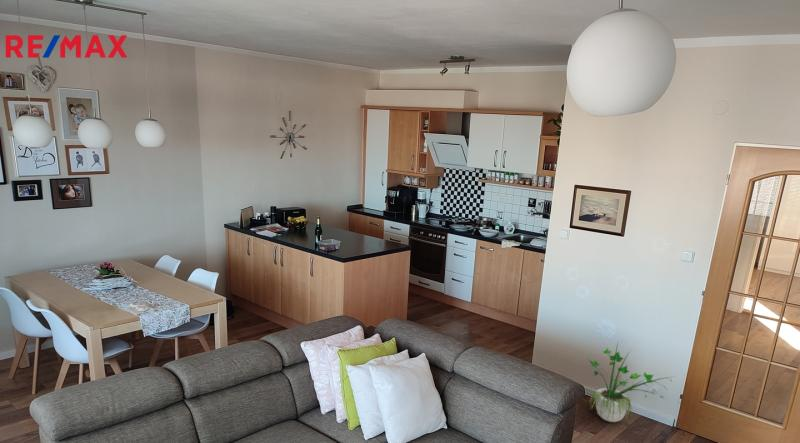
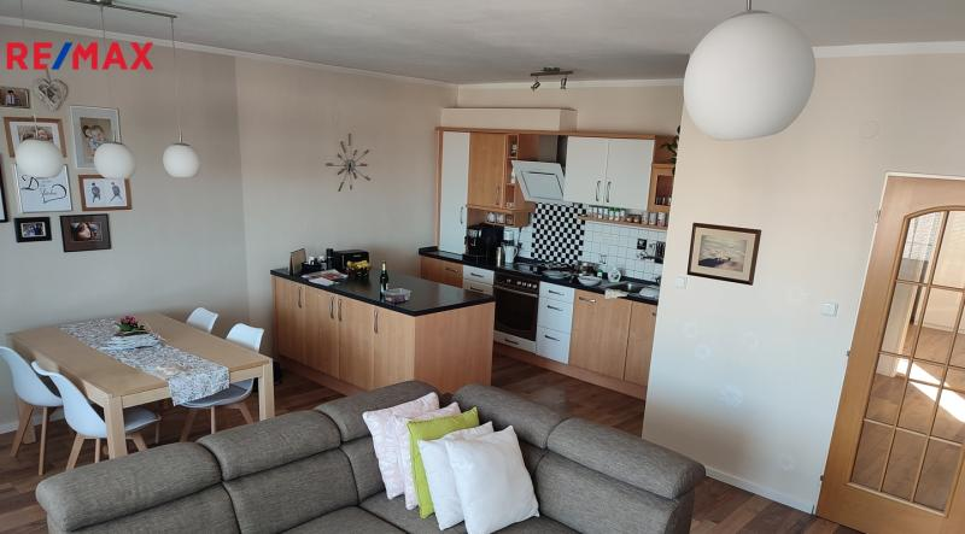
- potted plant (627, 382)
